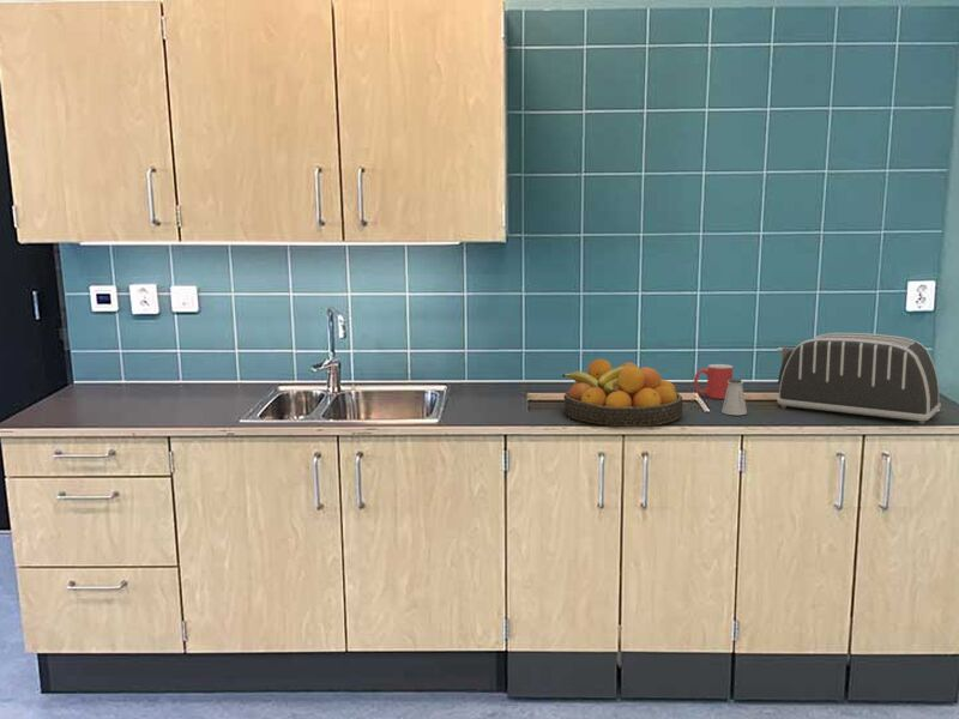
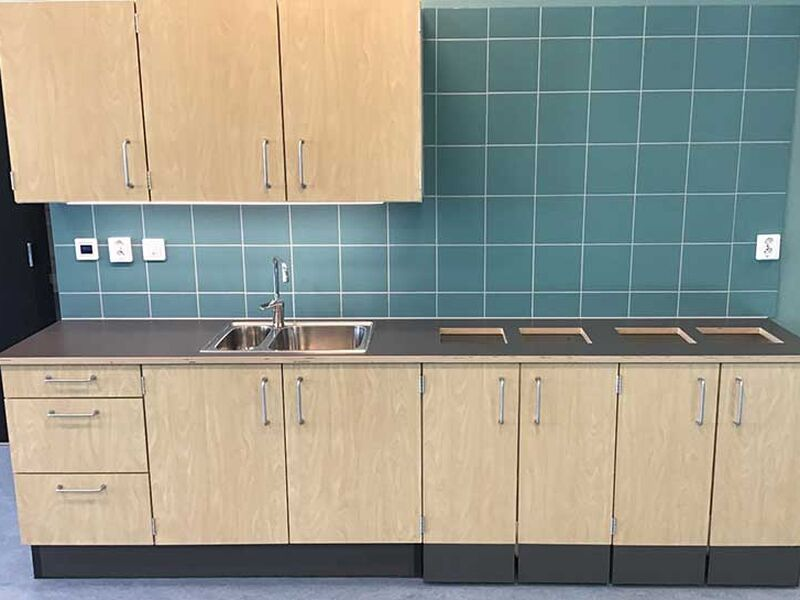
- mug (712, 381)
- saltshaker (734, 395)
- toaster (854, 373)
- fruit bowl (622, 387)
